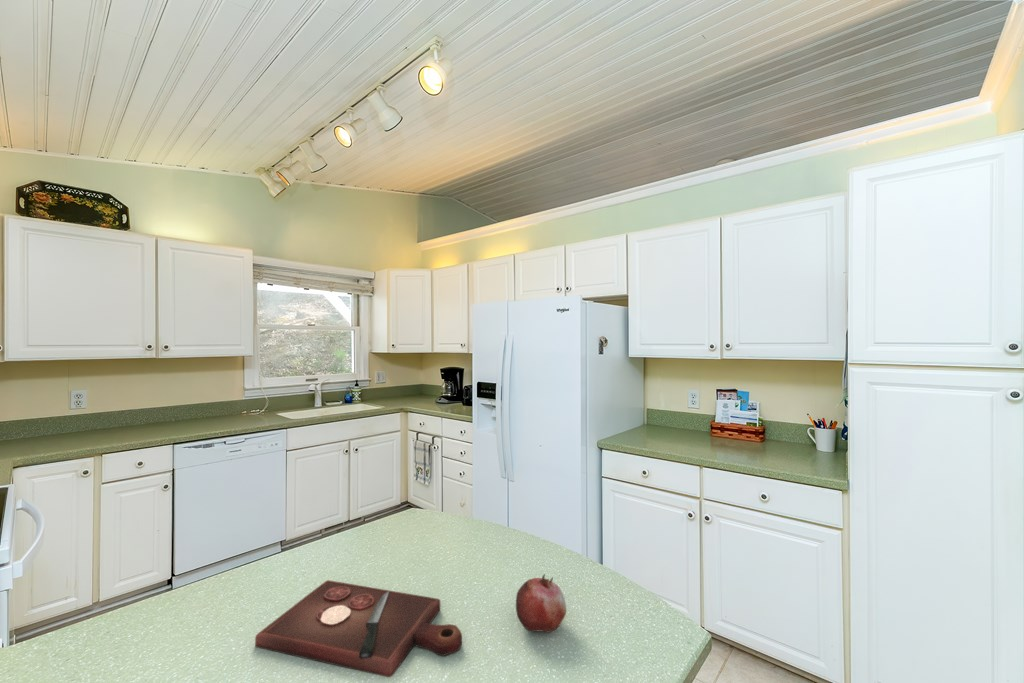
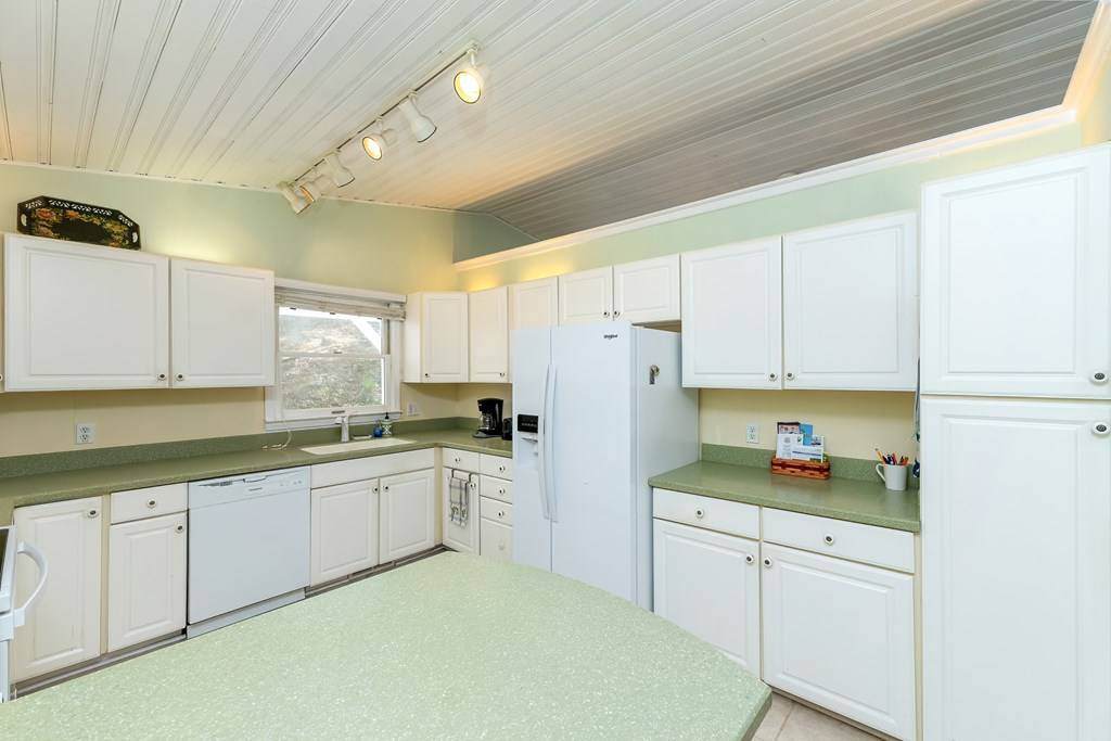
- fruit (540, 599)
- cutting board (363, 617)
